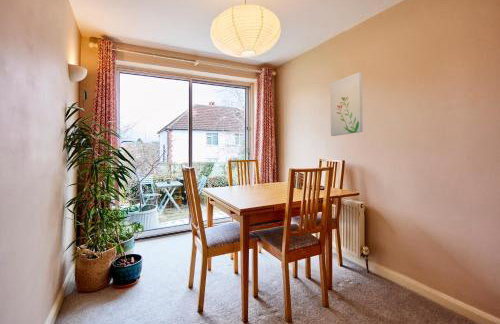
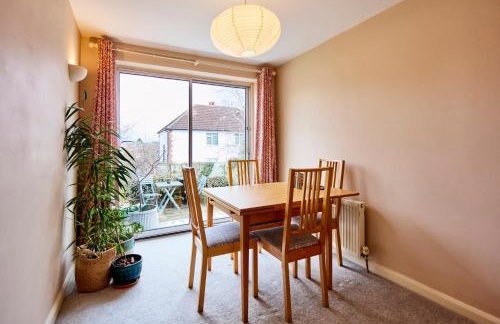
- wall art (345, 106)
